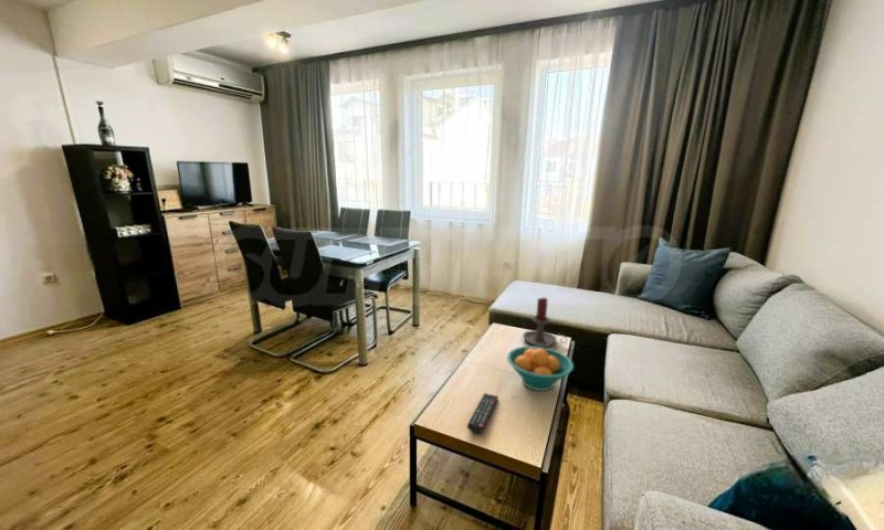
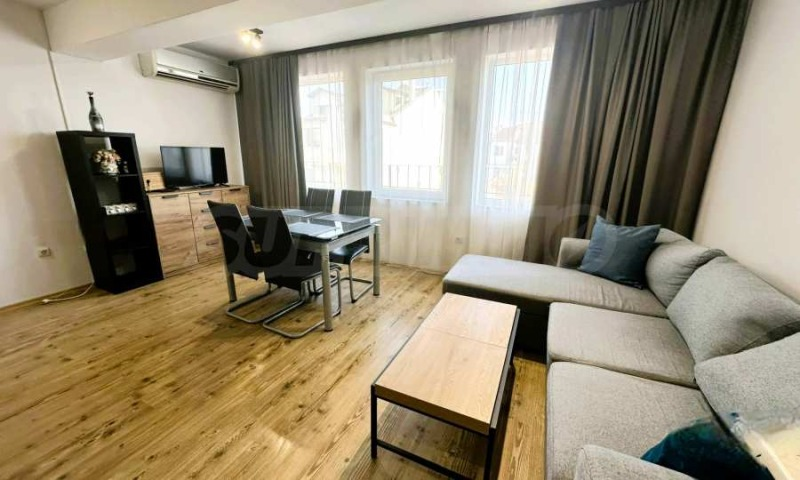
- fruit bowl (538, 365)
- candle holder (546, 320)
- remote control (483, 411)
